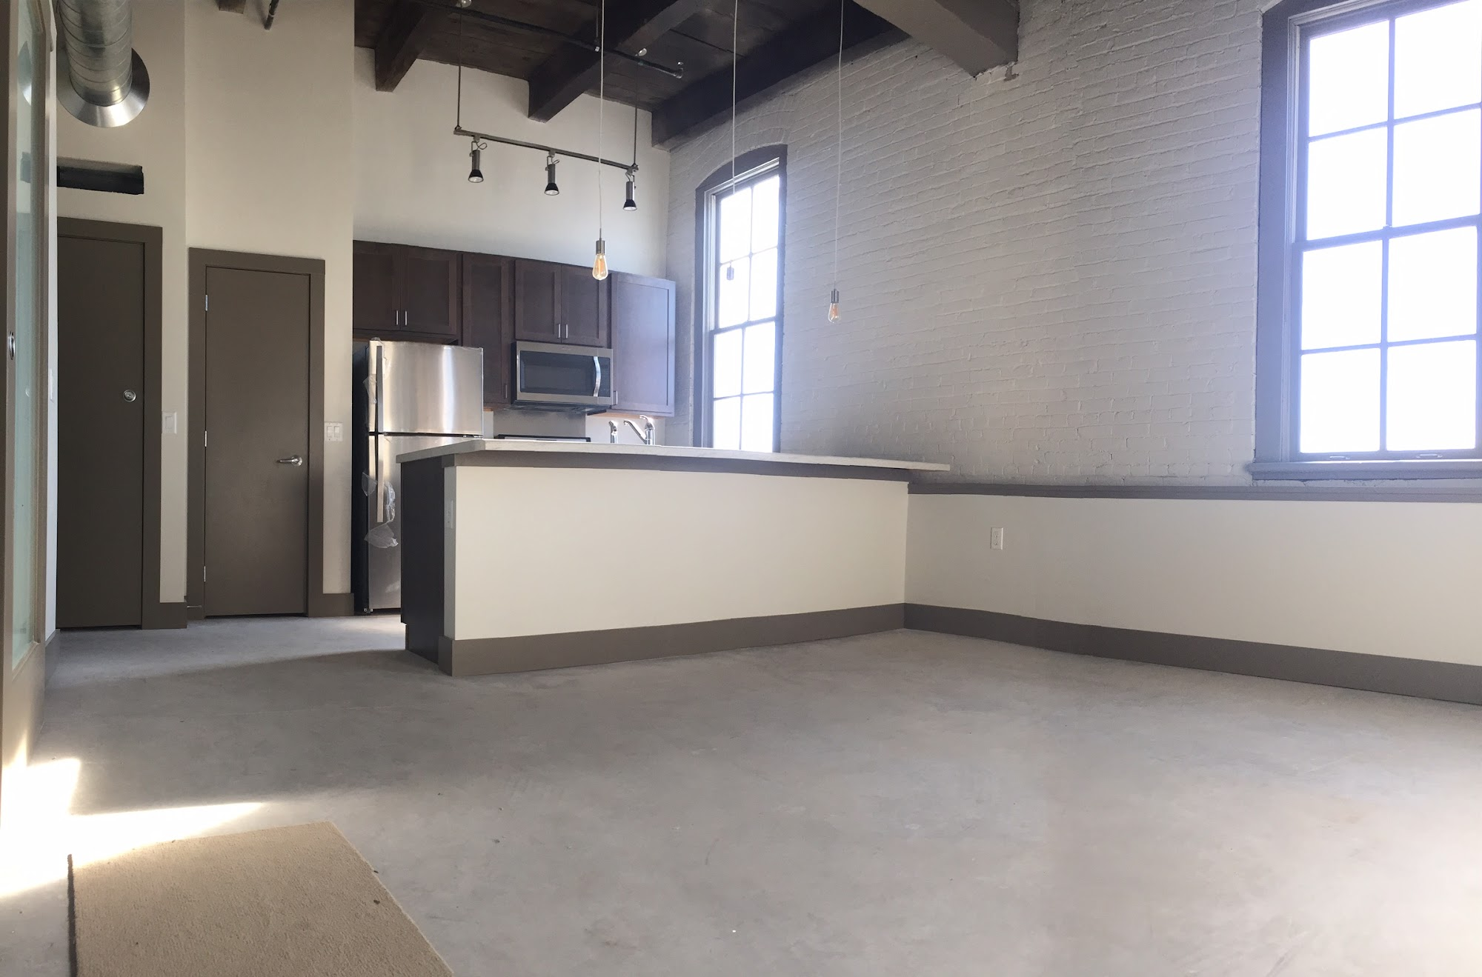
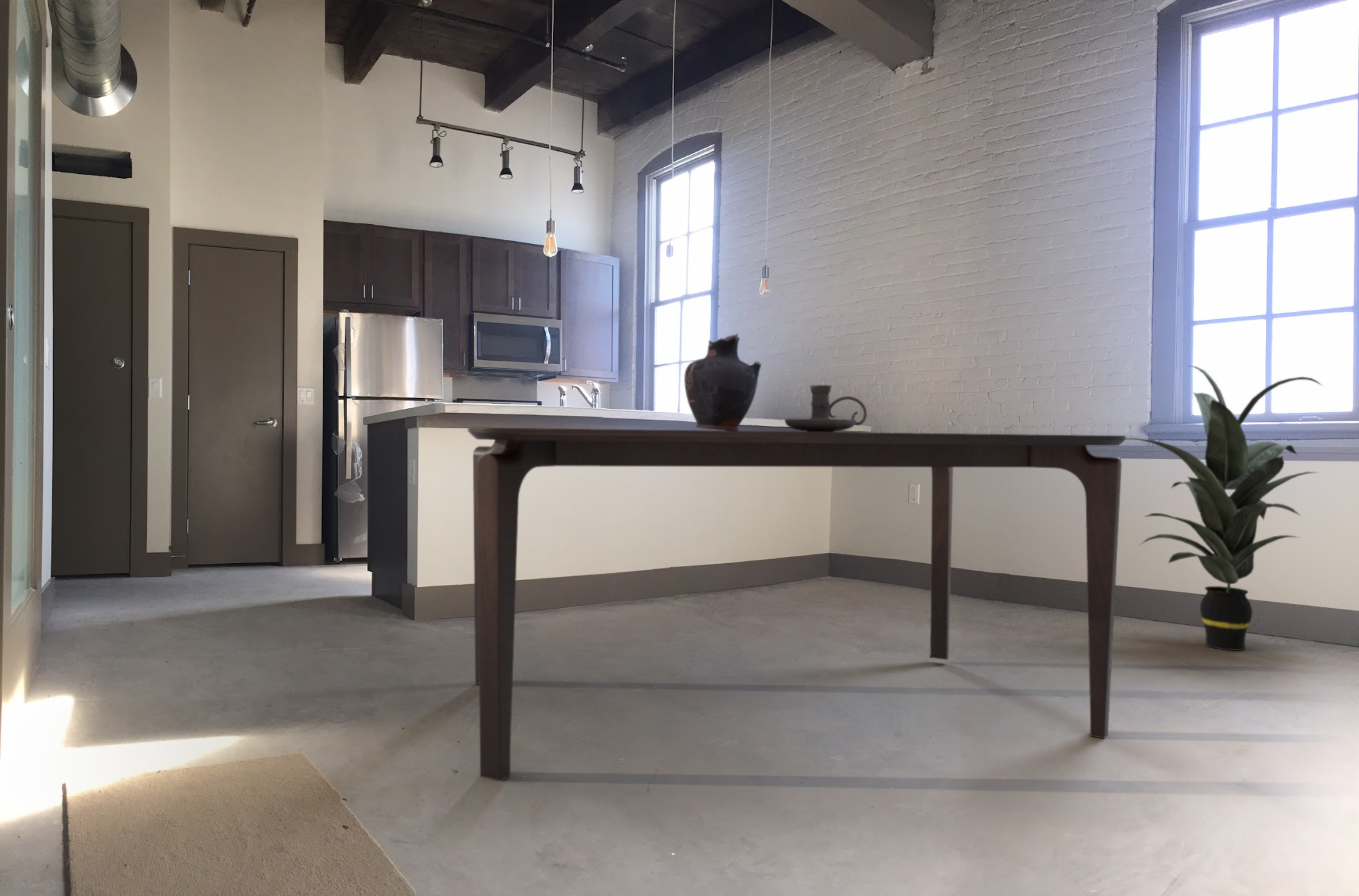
+ indoor plant (1219, 504)
+ vase (722, 382)
+ dining table (769, 466)
+ candle holder (828, 408)
